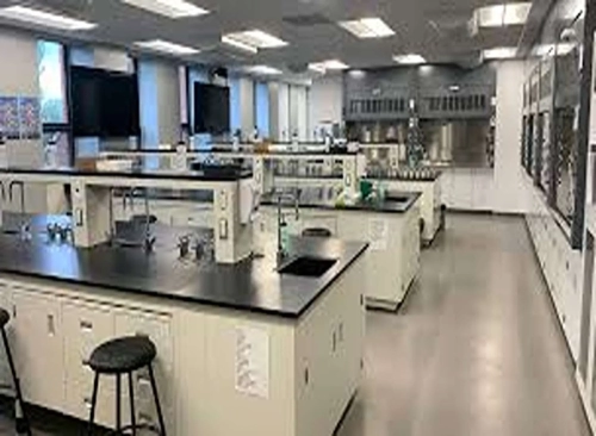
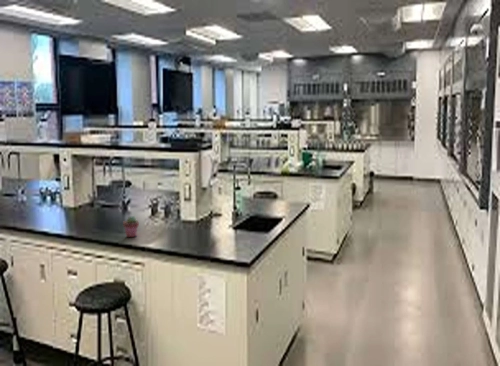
+ potted succulent (131, 226)
